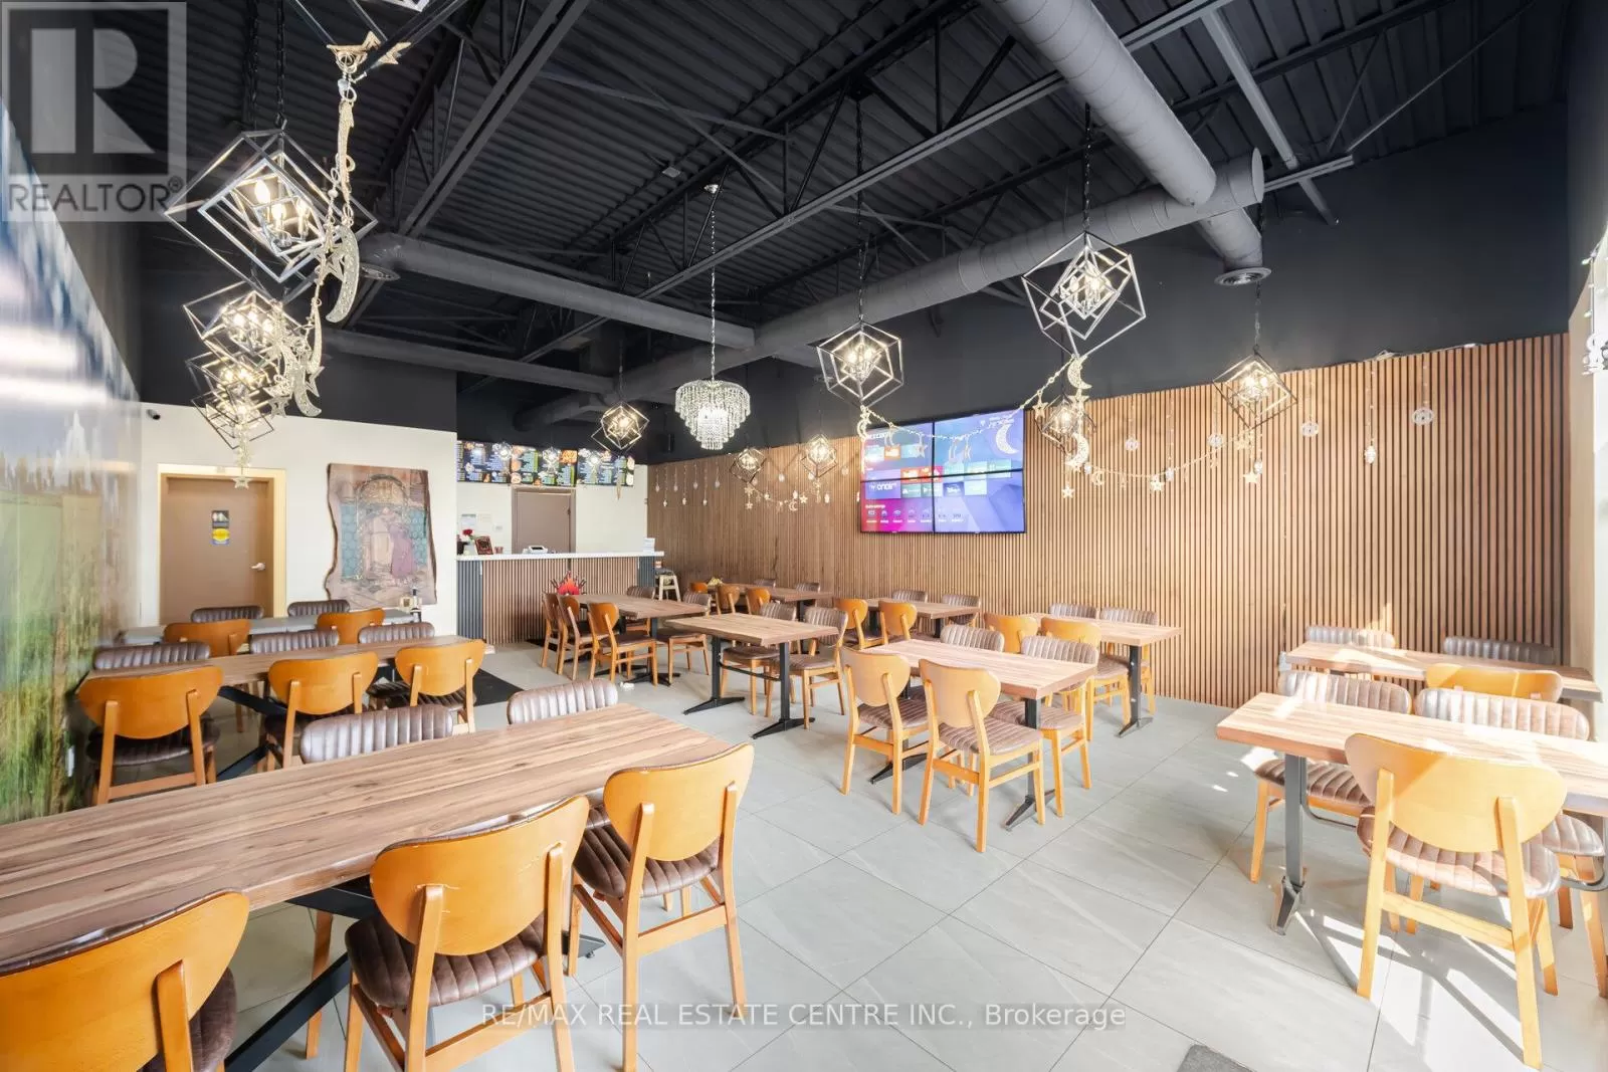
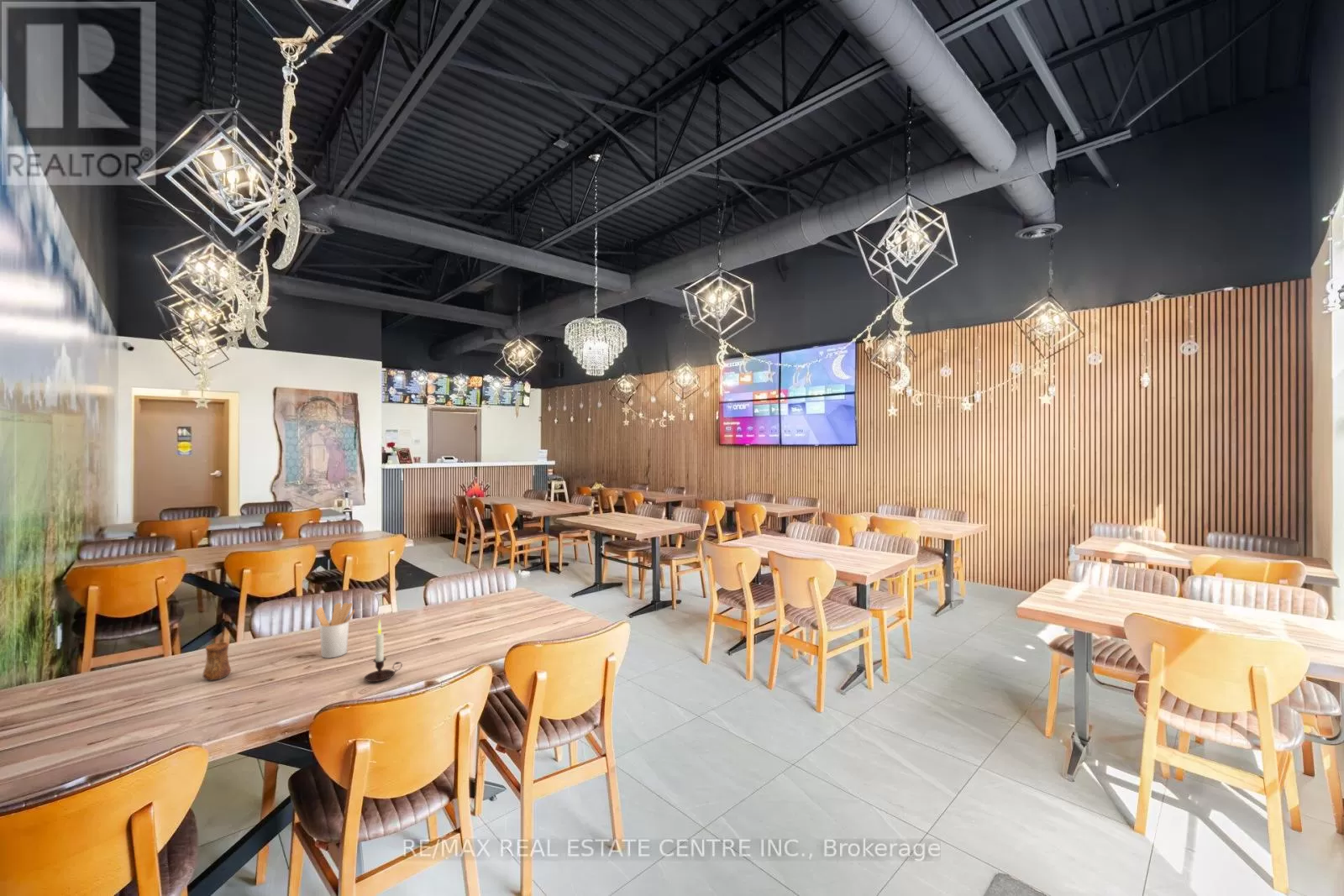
+ utensil holder (337, 628)
+ candle (383, 647)
+ cup (217, 661)
